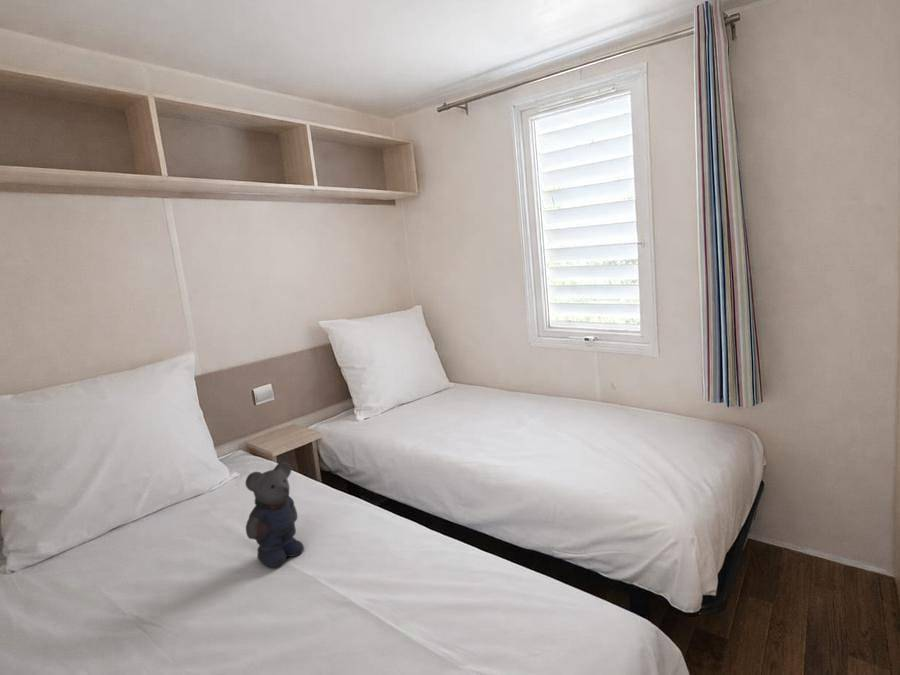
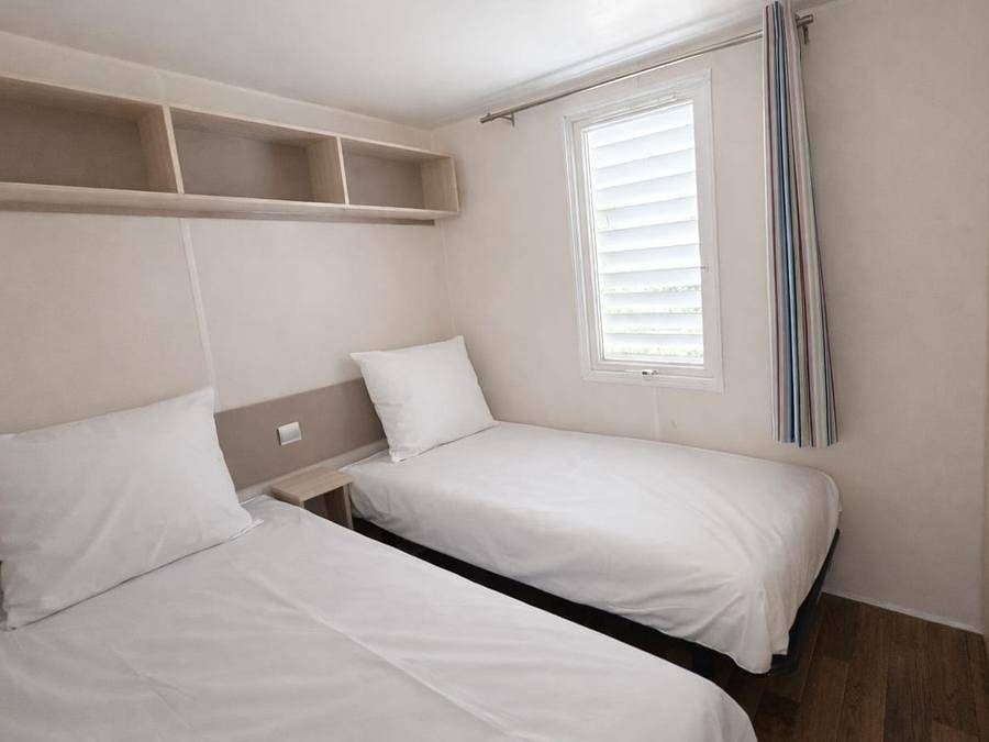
- bear (269, 511)
